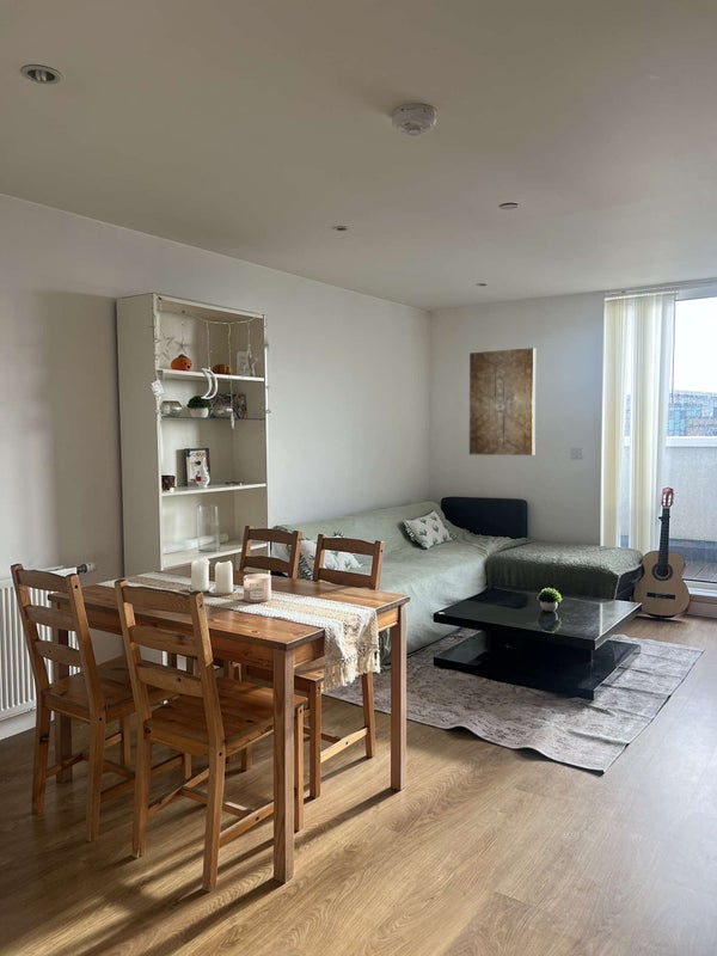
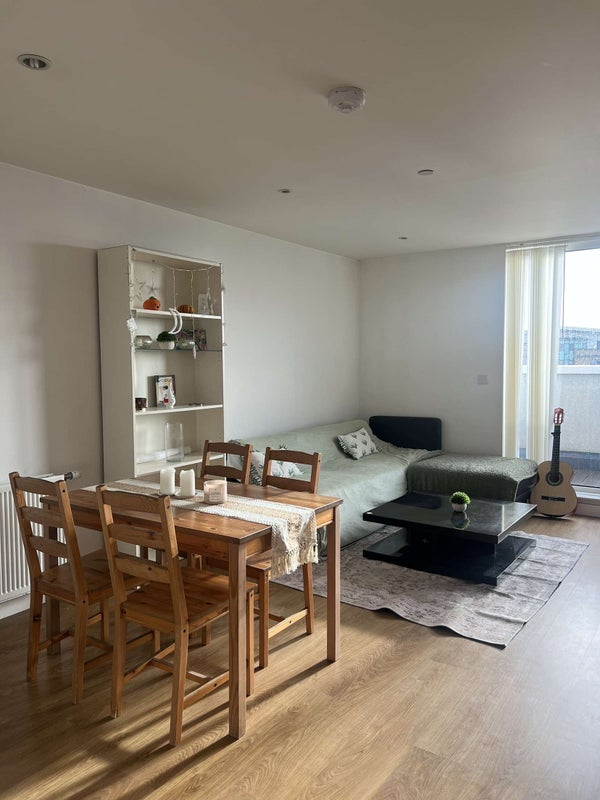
- wall art (501, 403)
